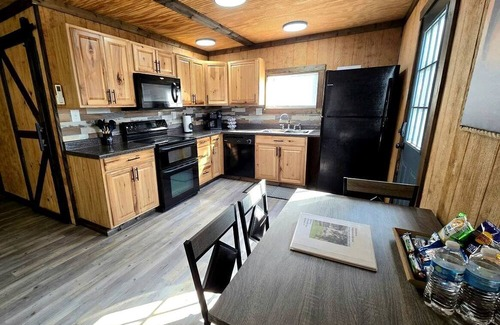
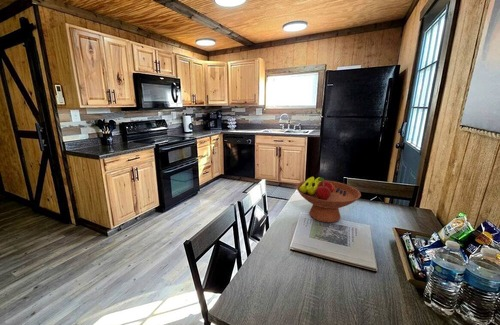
+ fruit bowl (326, 197)
